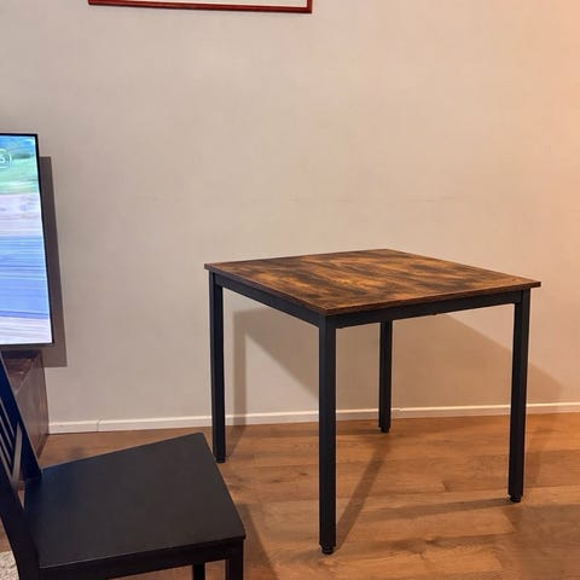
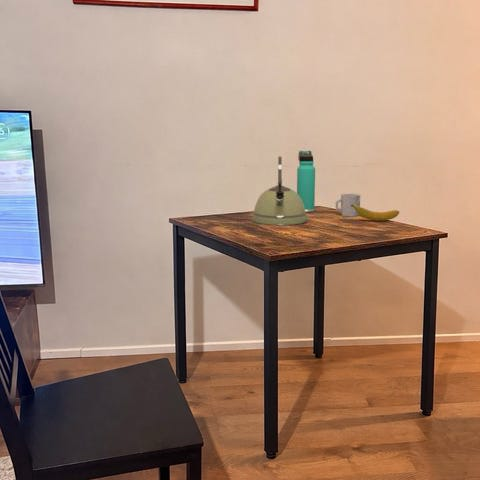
+ kettle (279, 189)
+ banana (374, 212)
+ cup (347, 204)
+ thermos bottle (306, 181)
